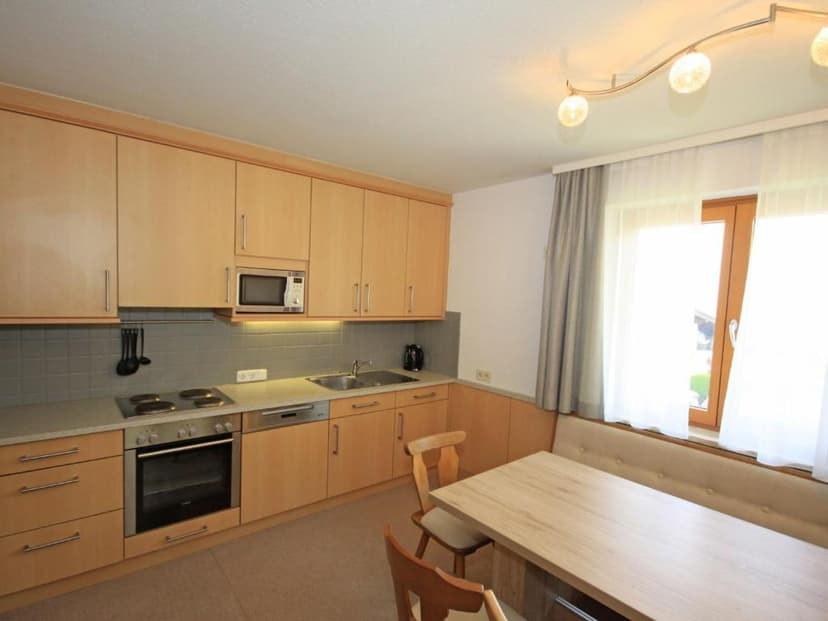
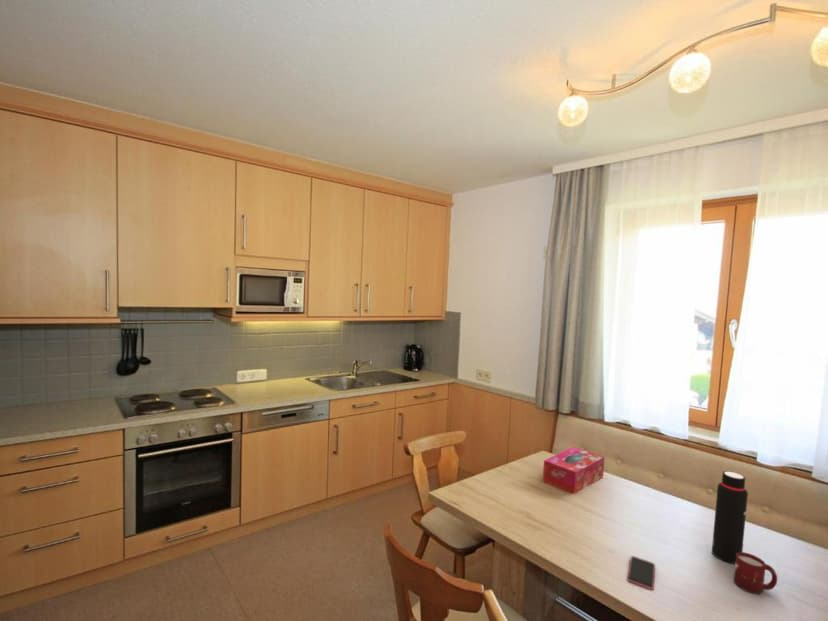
+ cup (755, 574)
+ smartphone (641, 571)
+ tissue box (574, 468)
+ water bottle (730, 515)
